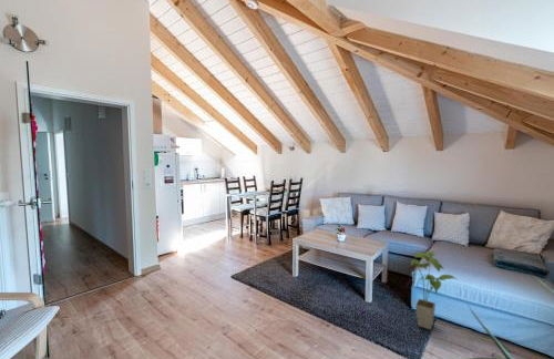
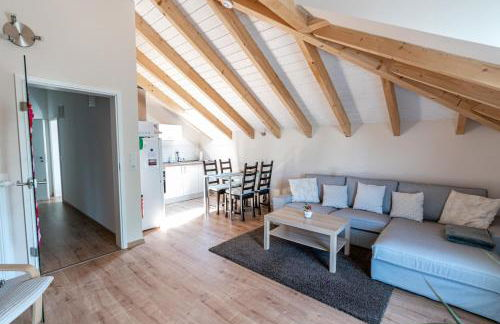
- house plant (431, 289)
